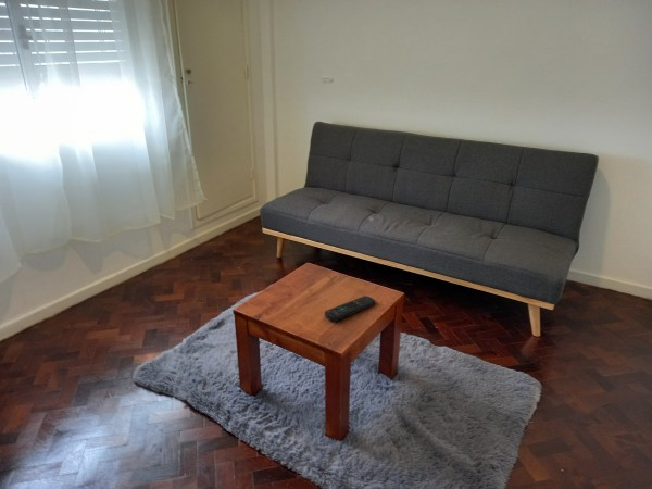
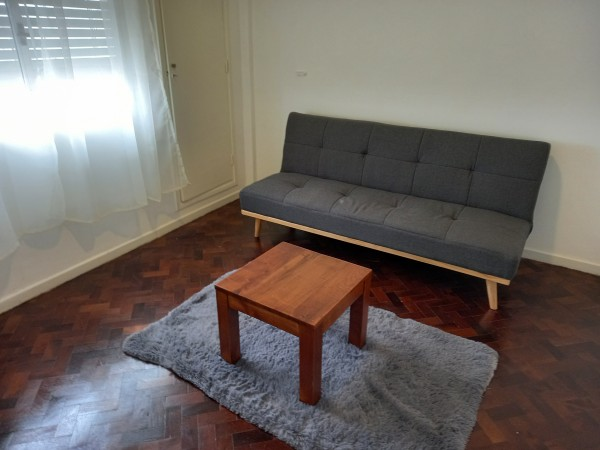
- remote control (350, 308)
